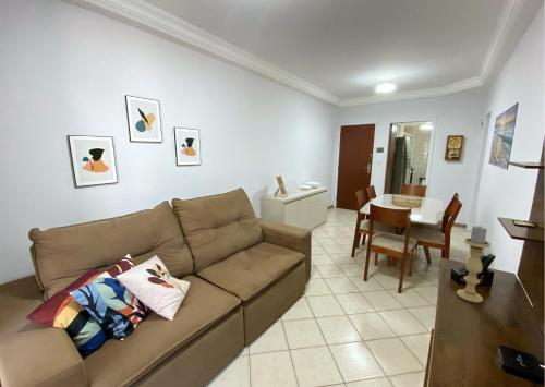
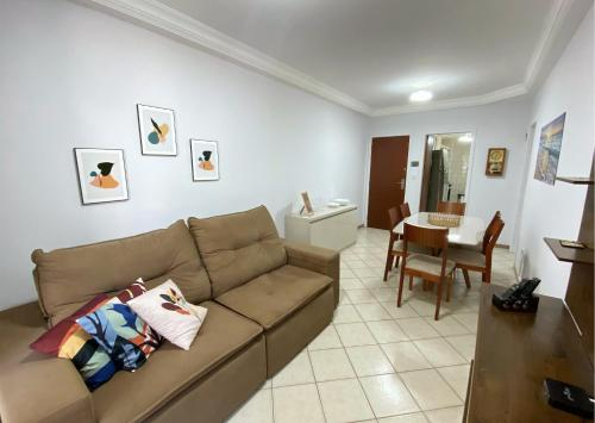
- candle holder (474, 262)
